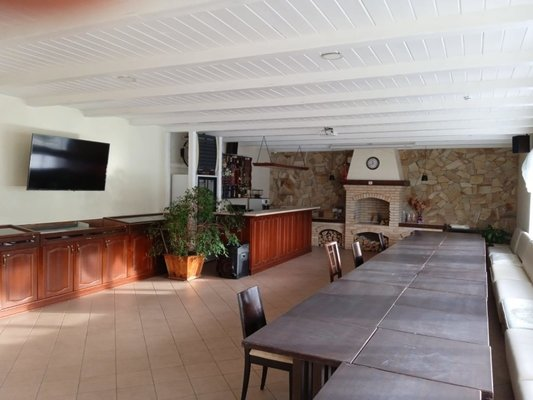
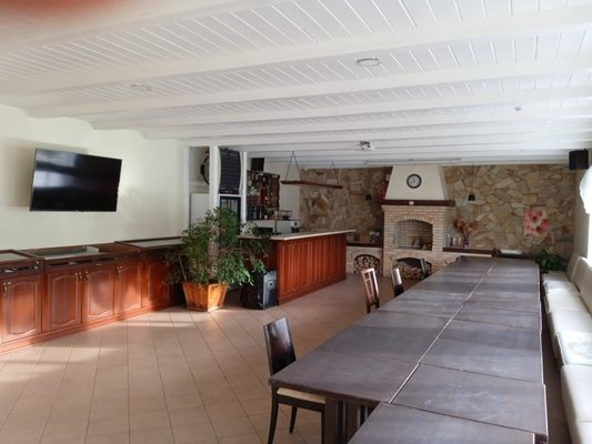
+ wall art (535, 223)
